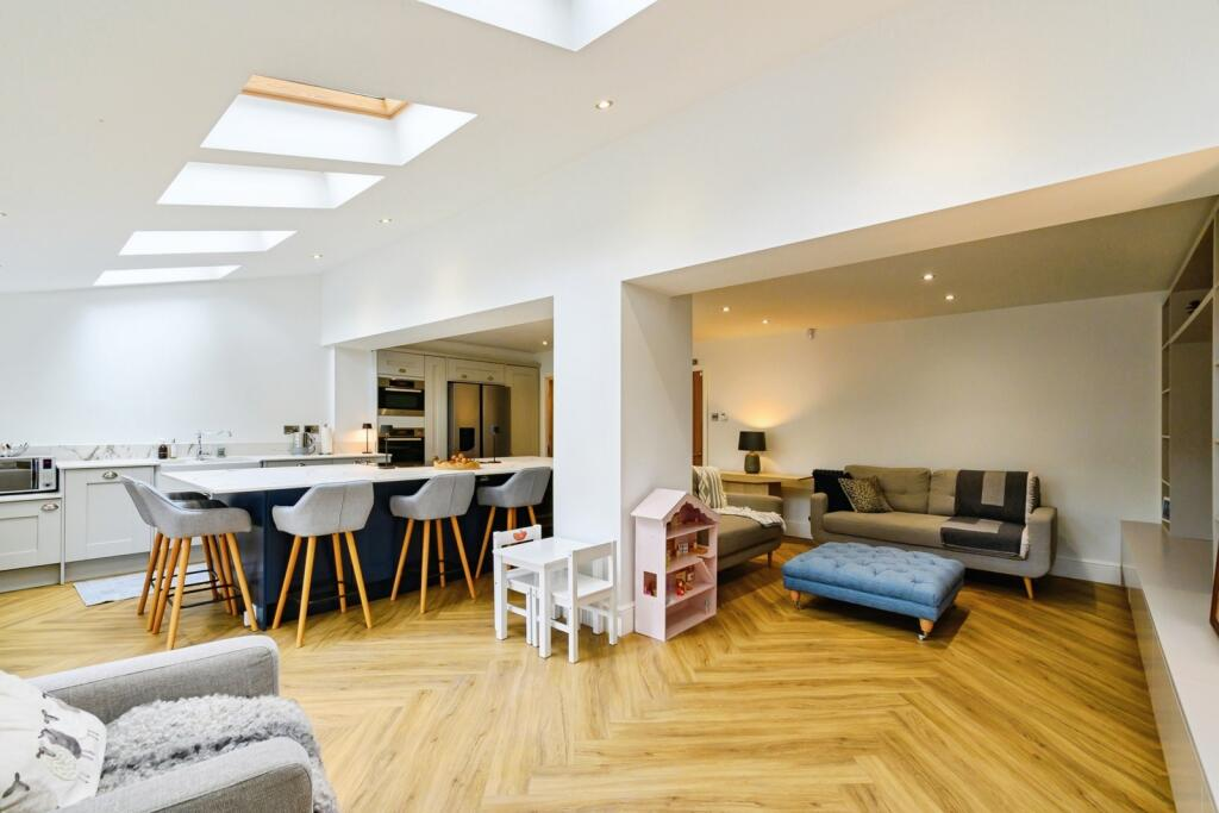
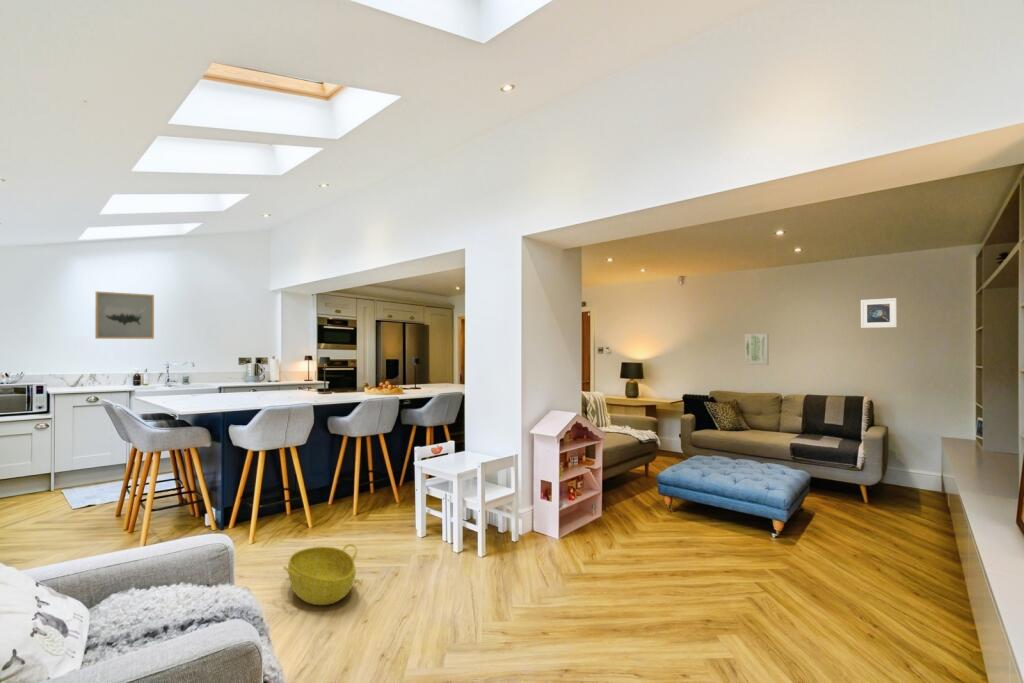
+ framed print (878, 313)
+ wall art (125, 316)
+ basket (321, 573)
+ wall art (756, 349)
